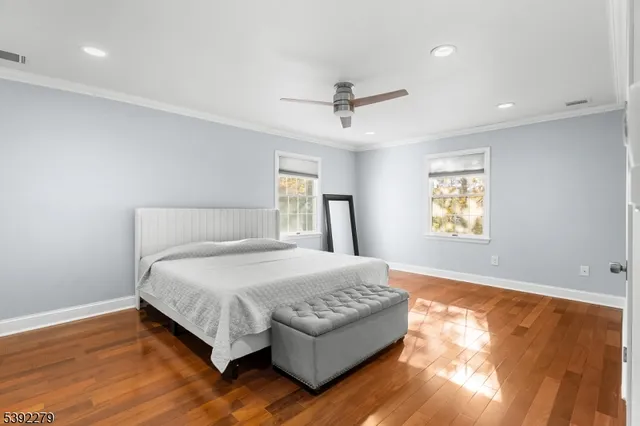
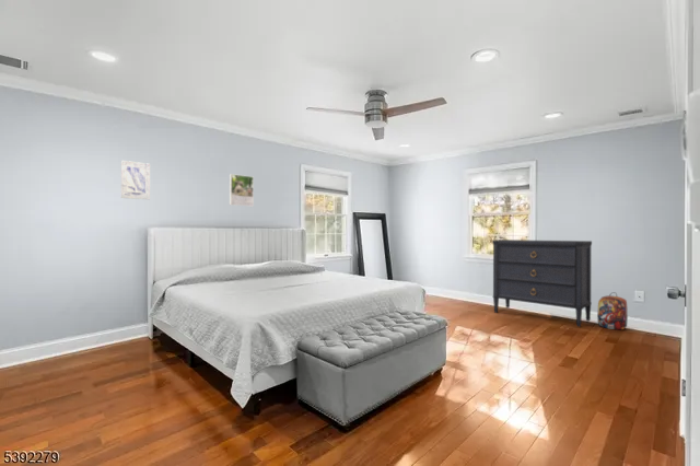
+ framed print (242, 190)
+ wall art (136, 180)
+ dresser (539, 278)
+ backpack (612, 311)
